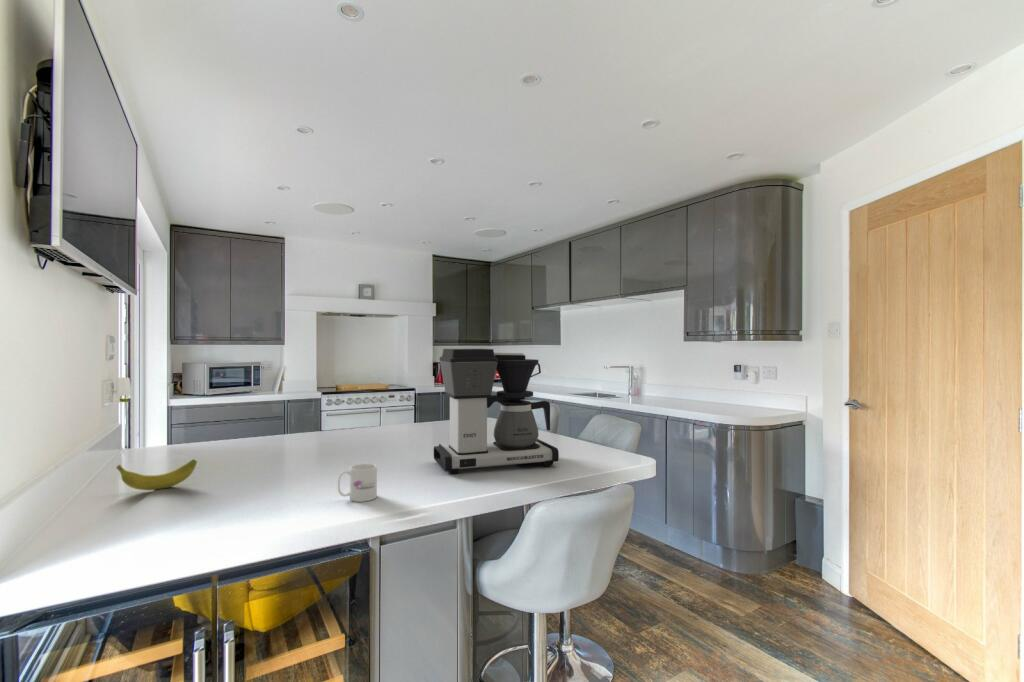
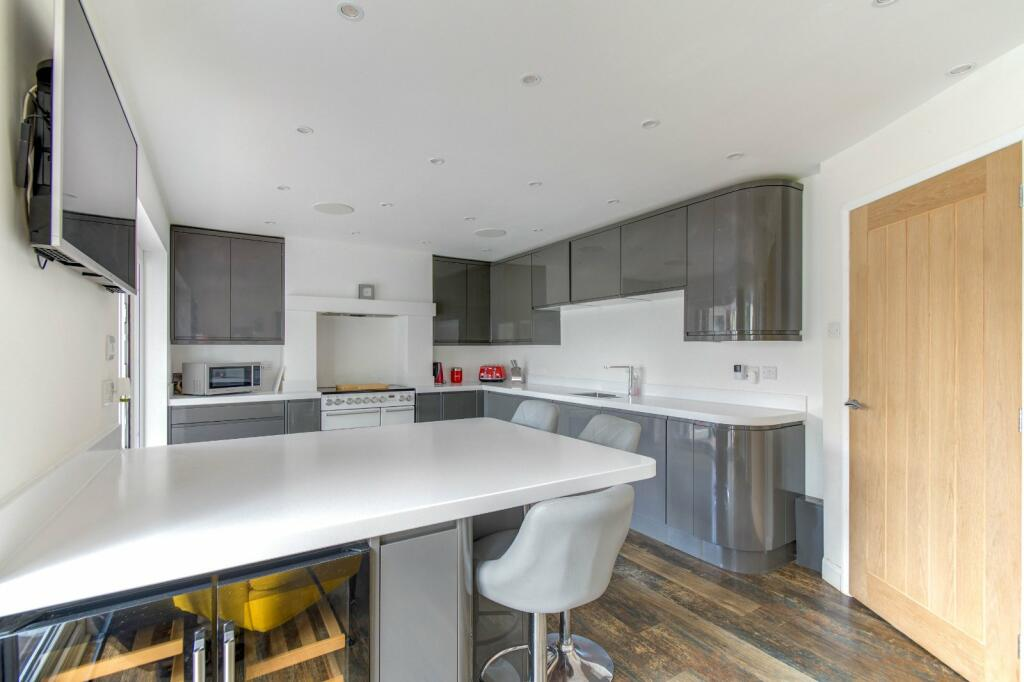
- banana (157, 475)
- coffee maker (496, 401)
- mug (357, 482)
